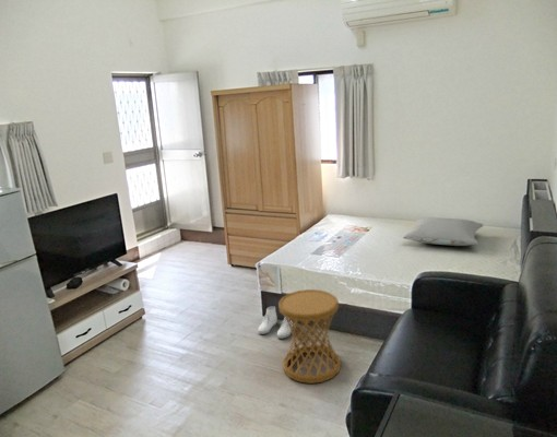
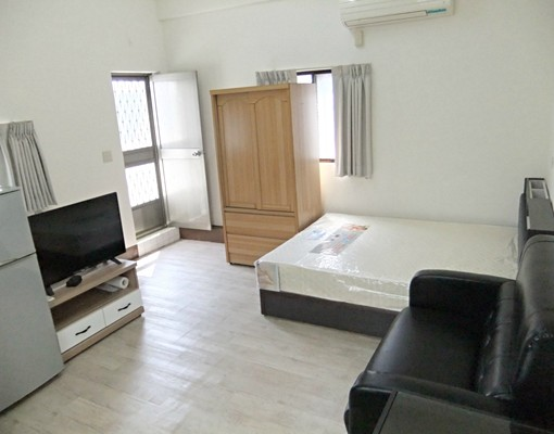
- pillow (443, 231)
- side table (308, 334)
- boots (275, 320)
